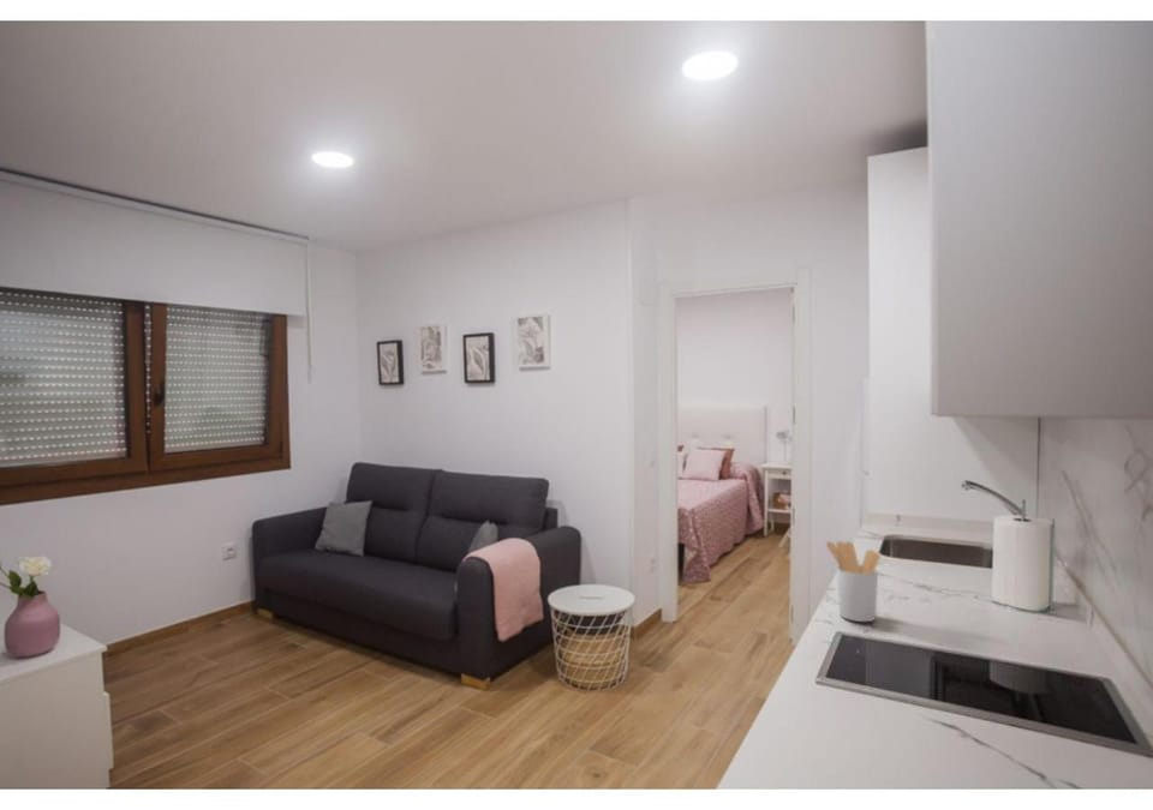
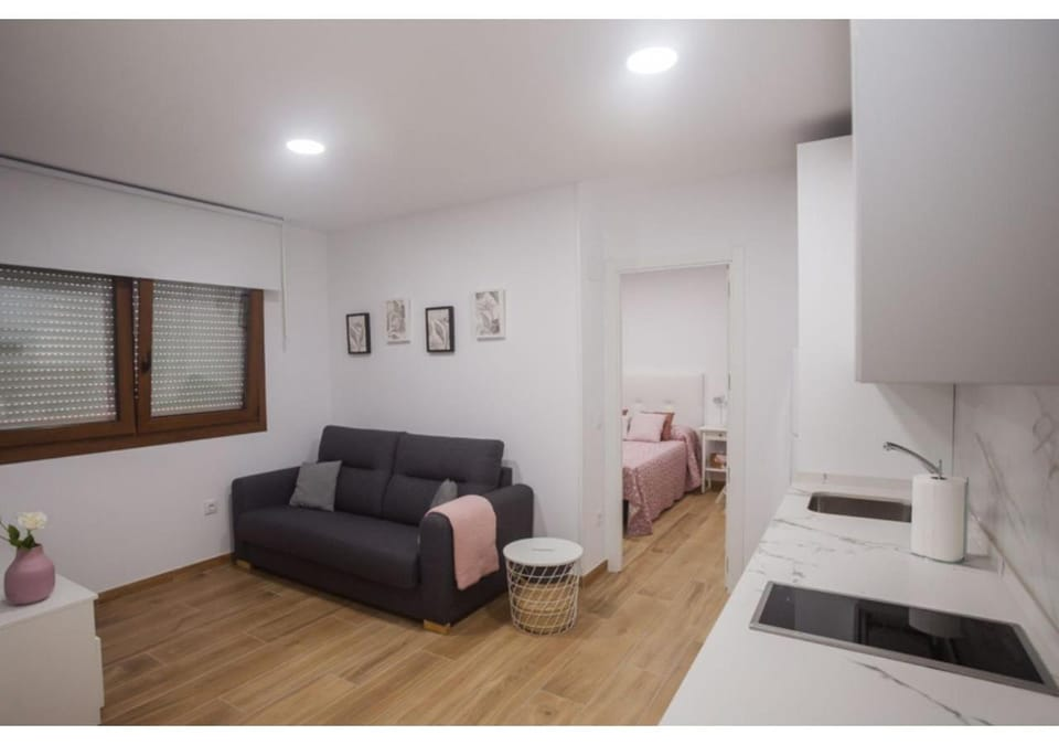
- utensil holder (852, 577)
